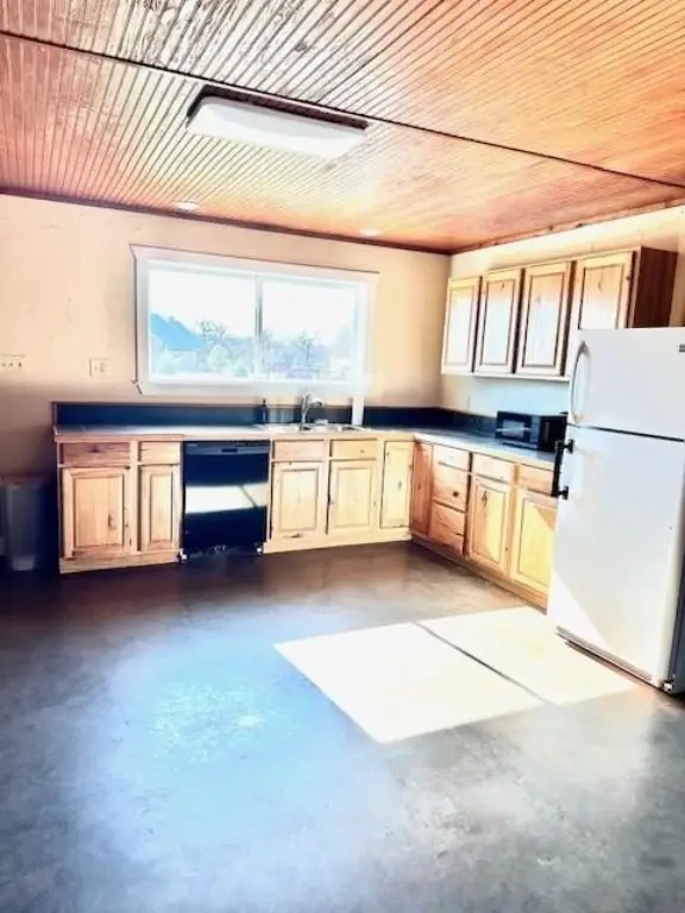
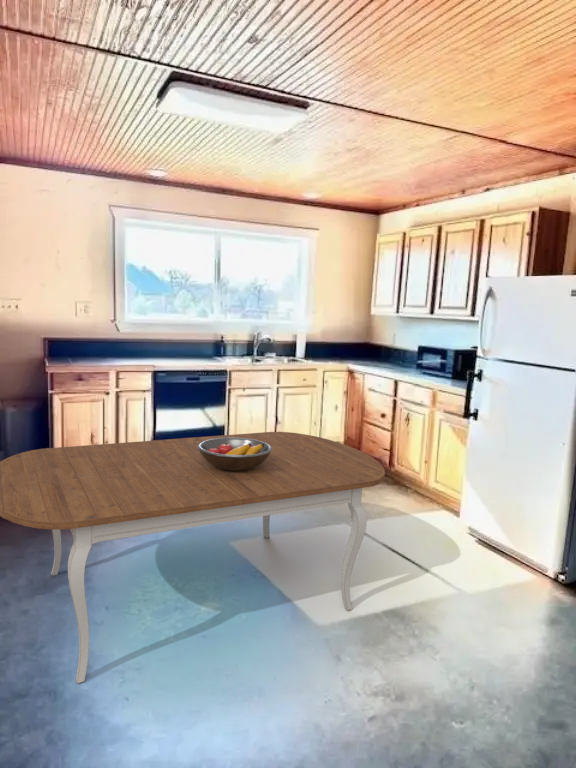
+ dining table (196, 526)
+ fruit bowl (234, 453)
